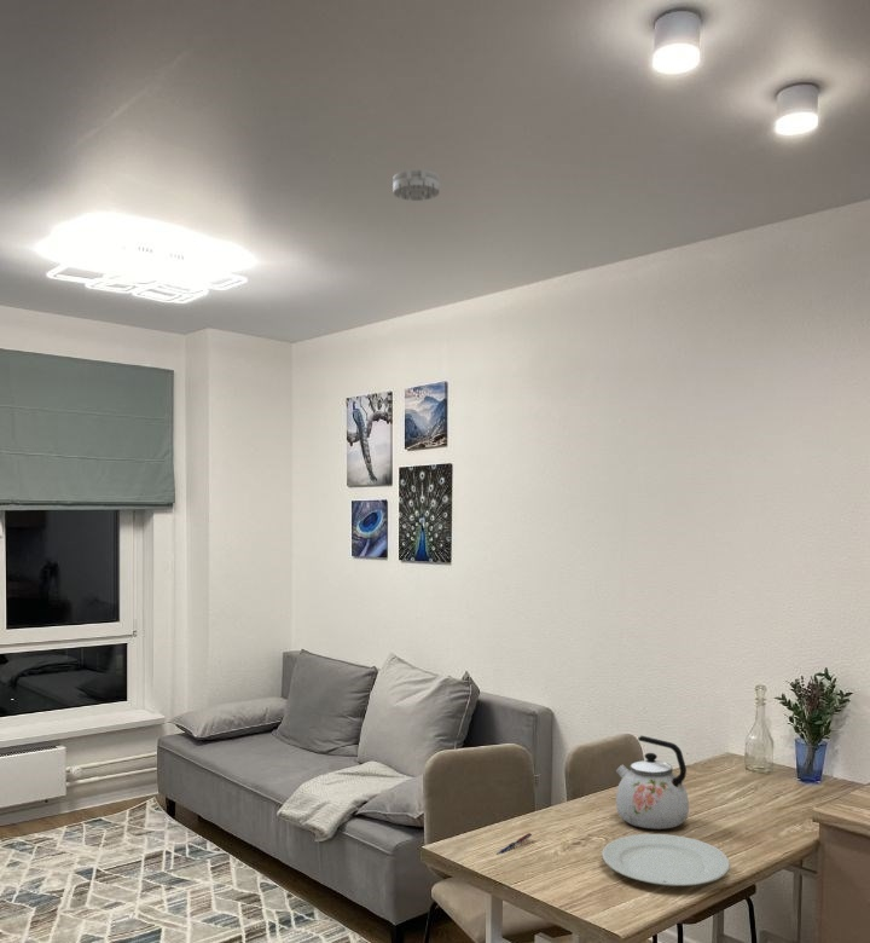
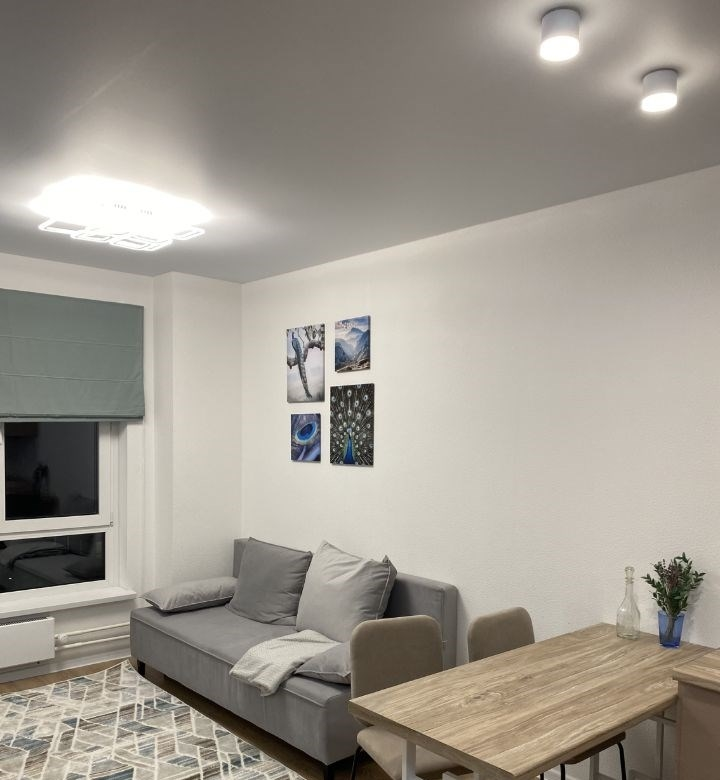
- smoke detector (416, 184)
- pen (514, 843)
- chinaware (665, 862)
- kettle (650, 779)
